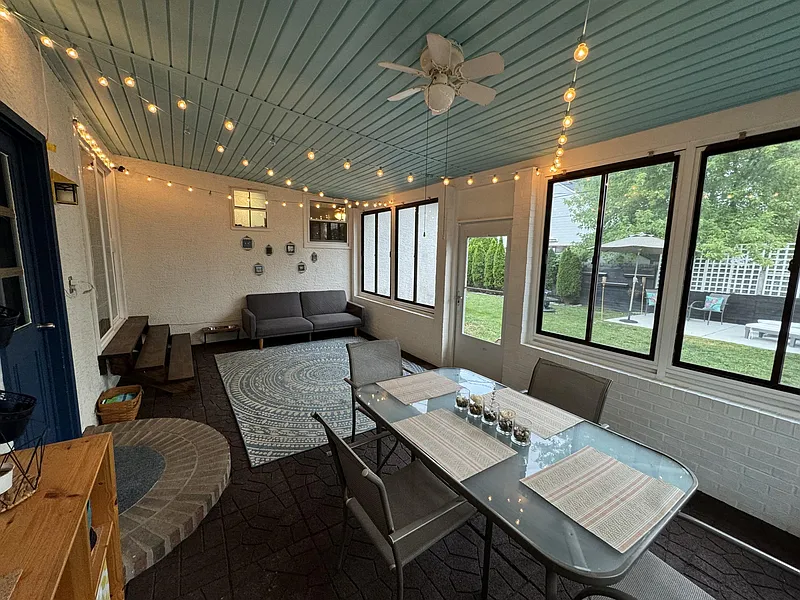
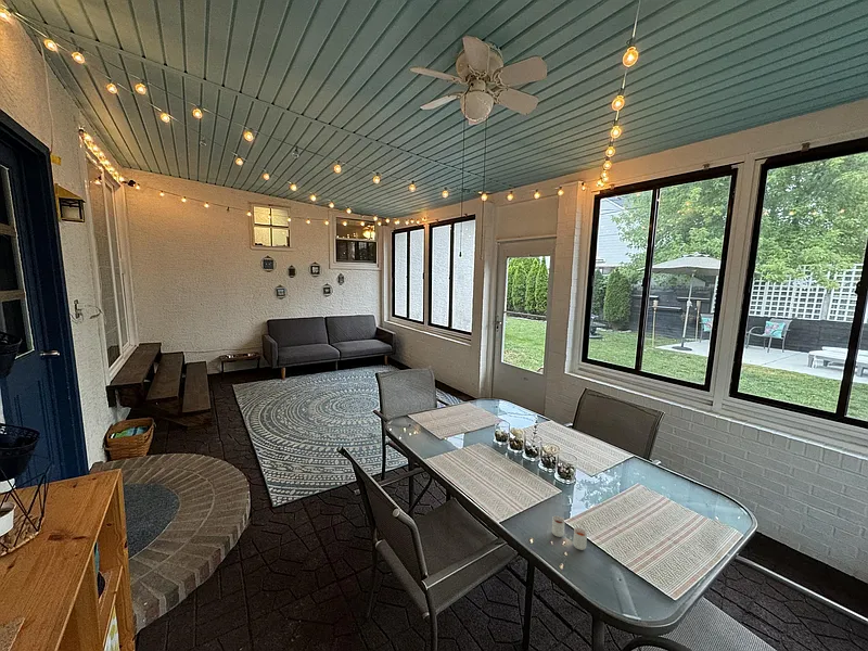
+ drinking glass (563, 532)
